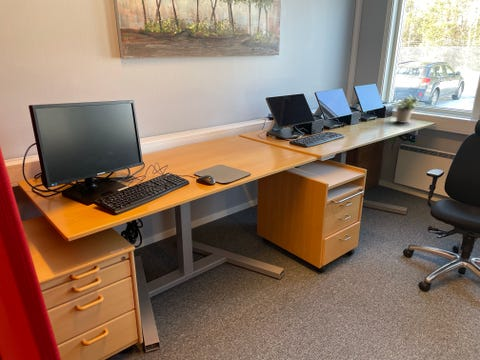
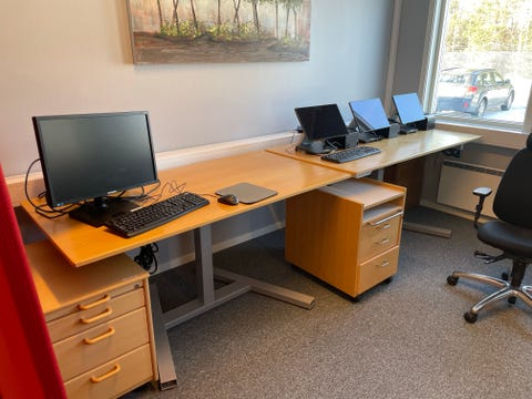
- potted plant (408, 109)
